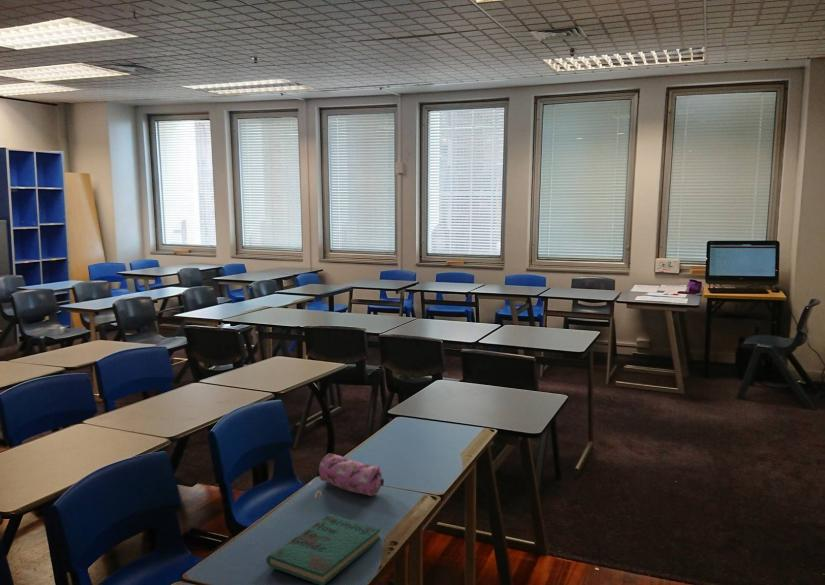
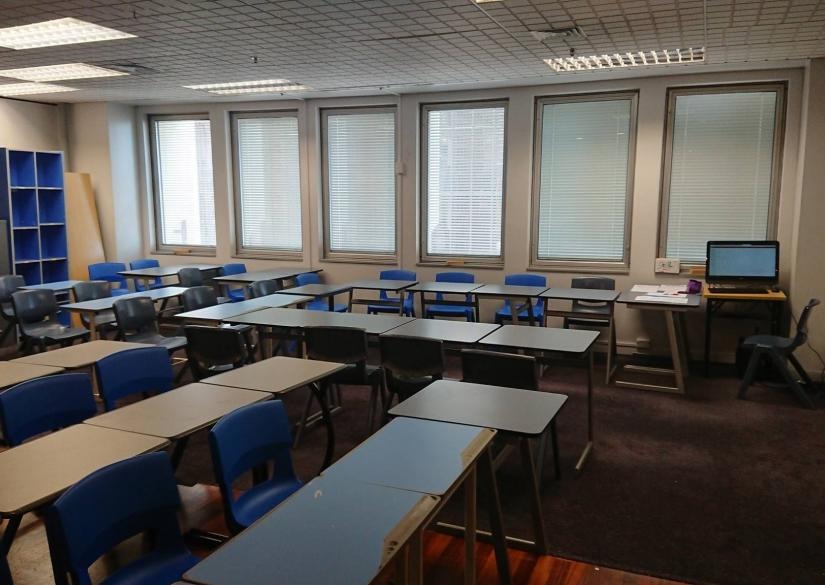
- pencil case (350, 473)
- book (325, 546)
